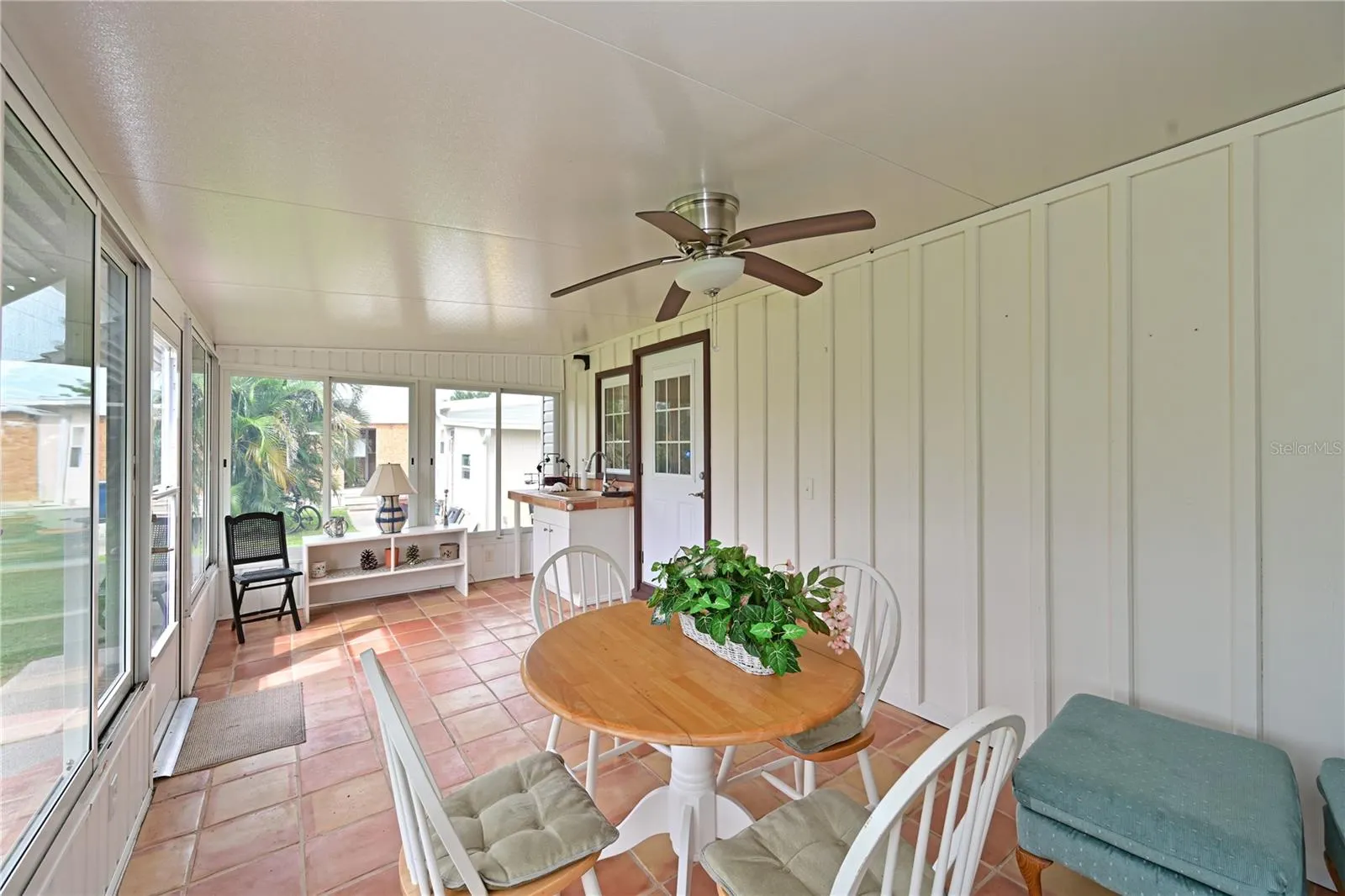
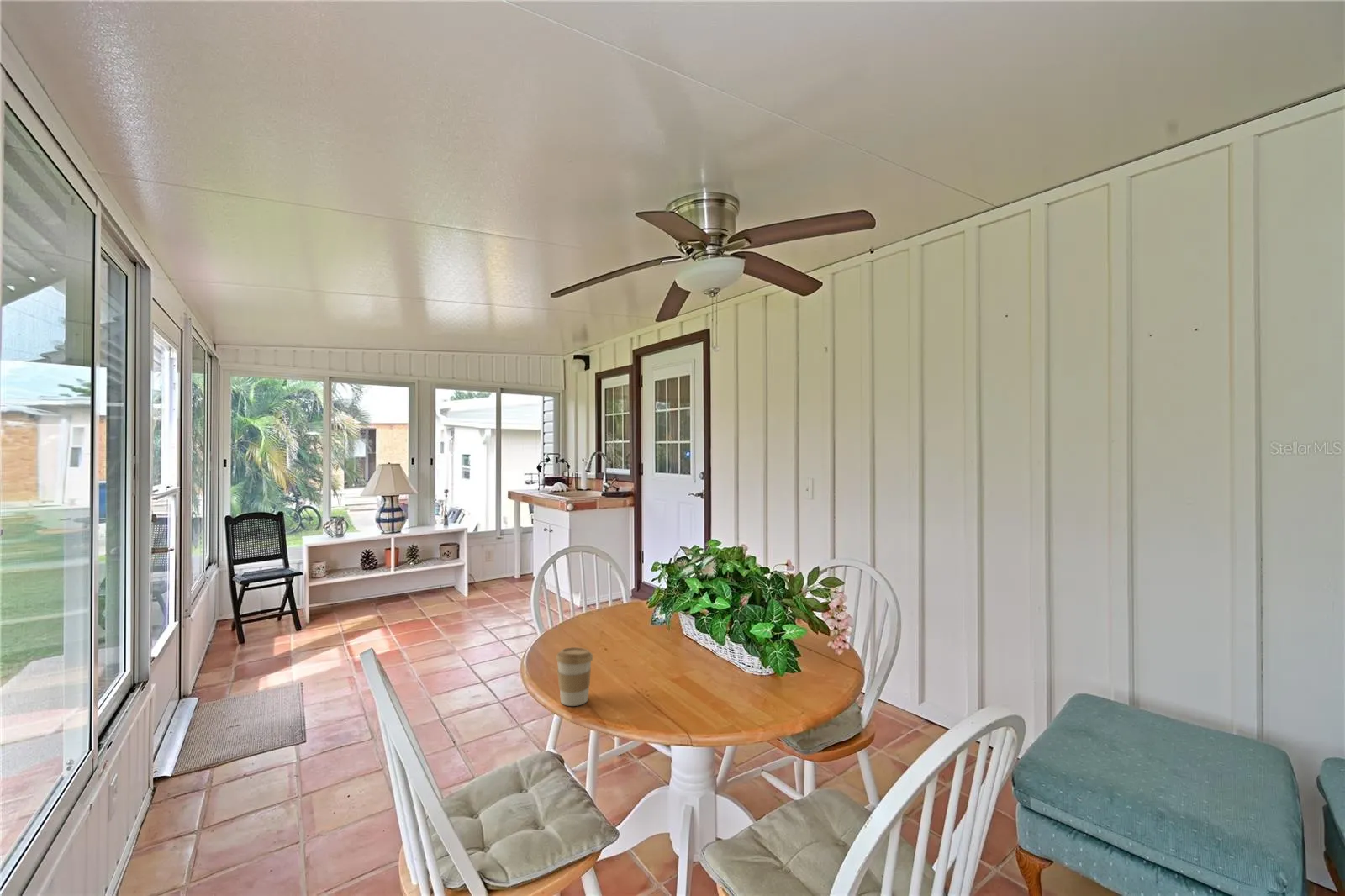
+ coffee cup (574, 674)
